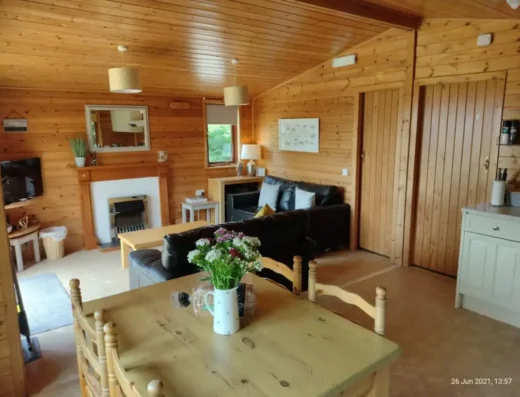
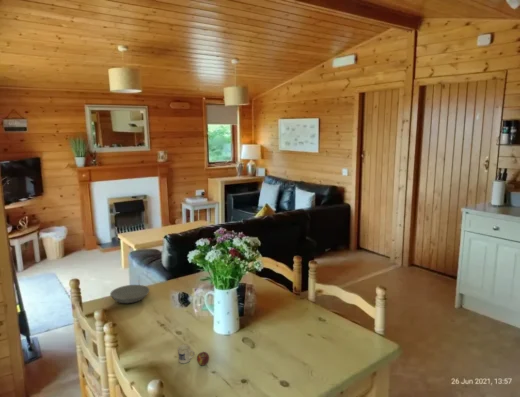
+ bowl (130, 295)
+ mug (193, 355)
